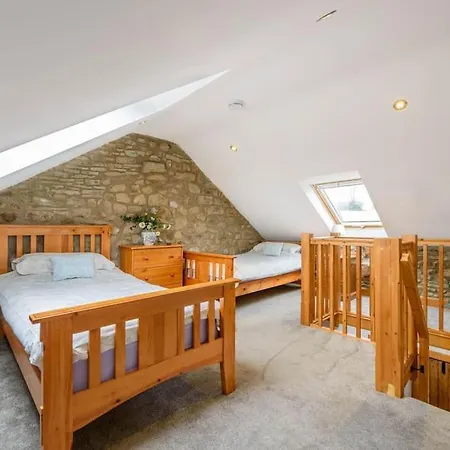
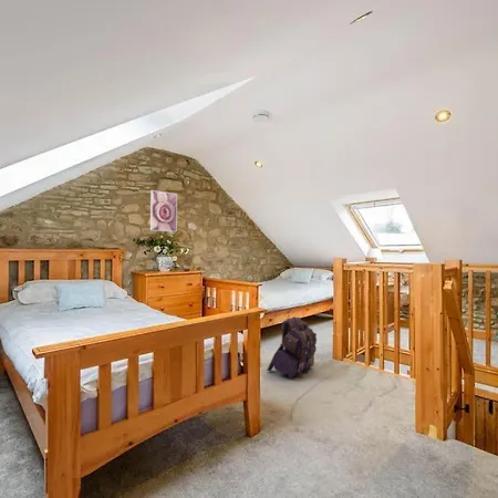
+ backpack (294, 344)
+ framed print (164, 211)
